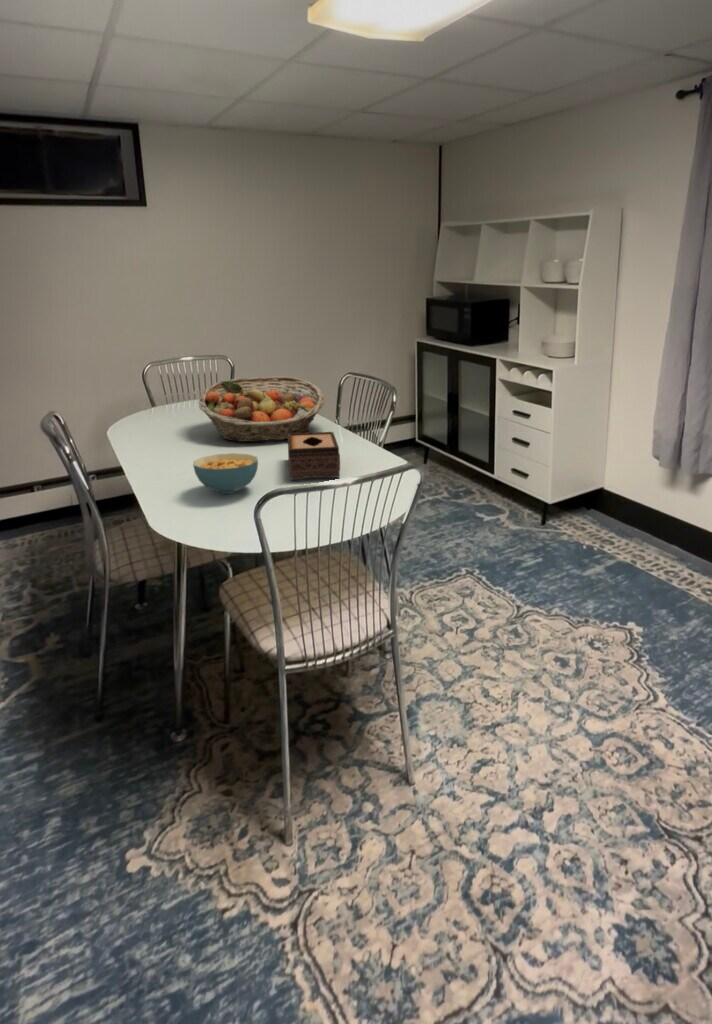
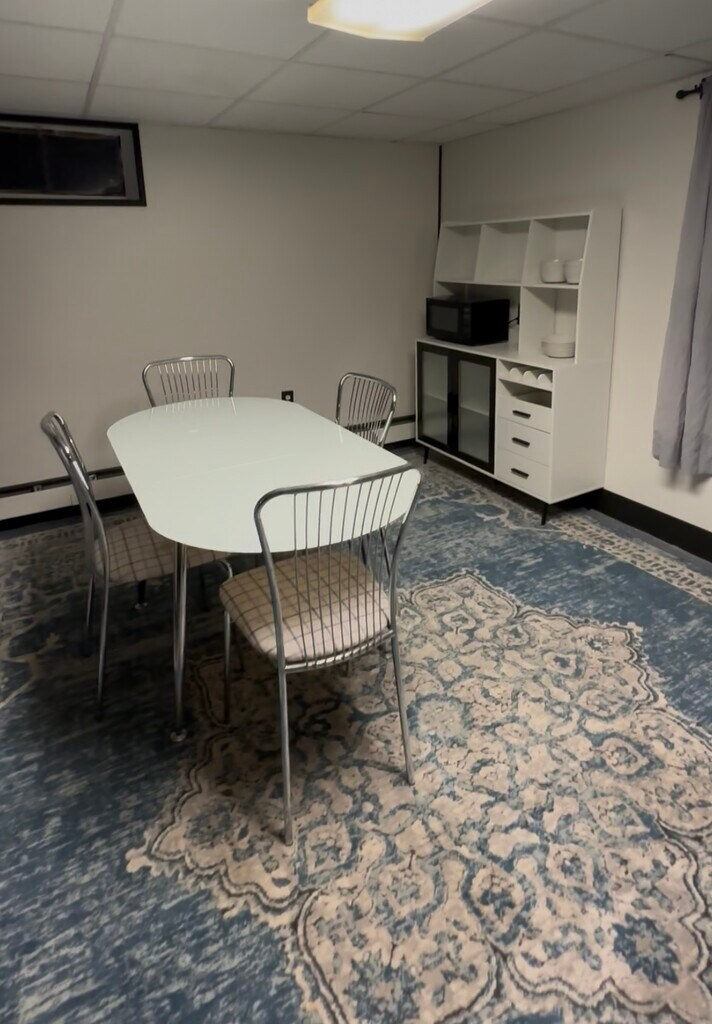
- tissue box (312, 454)
- fruit basket (262, 408)
- cereal bowl (227, 476)
